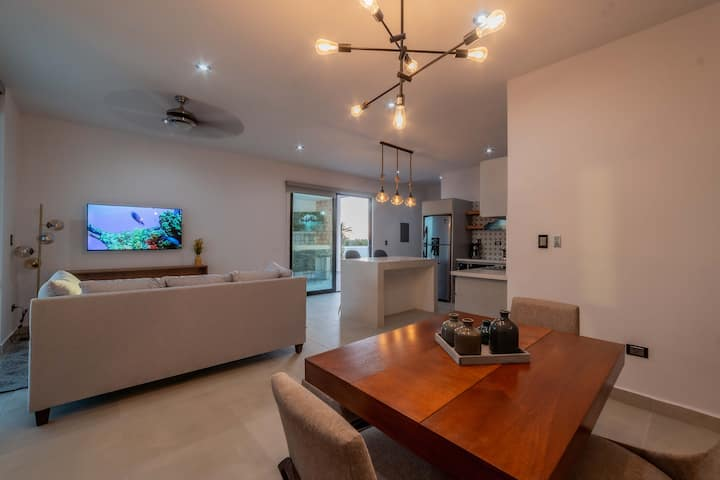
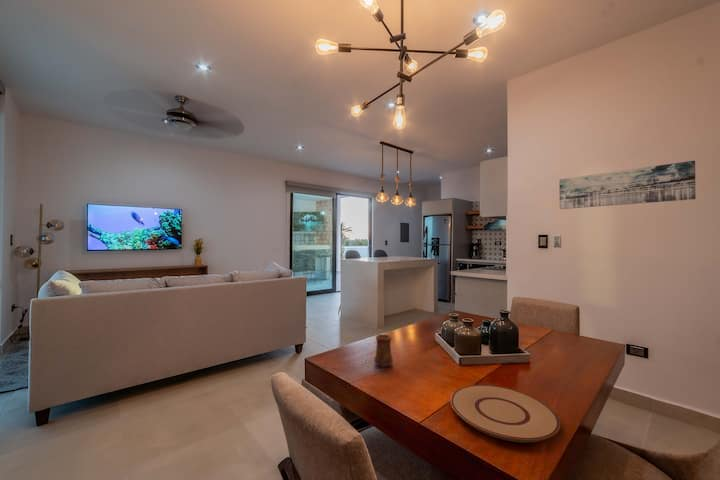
+ wall art (619, 187)
+ cup (383, 350)
+ plate (501, 410)
